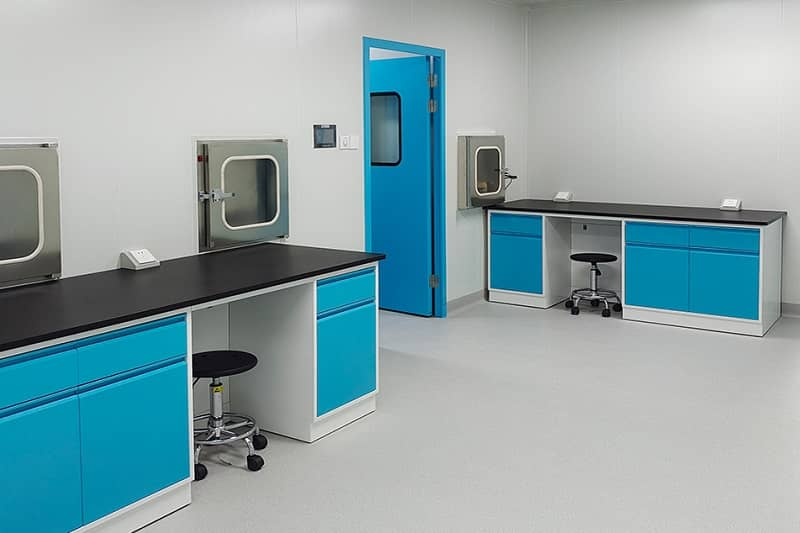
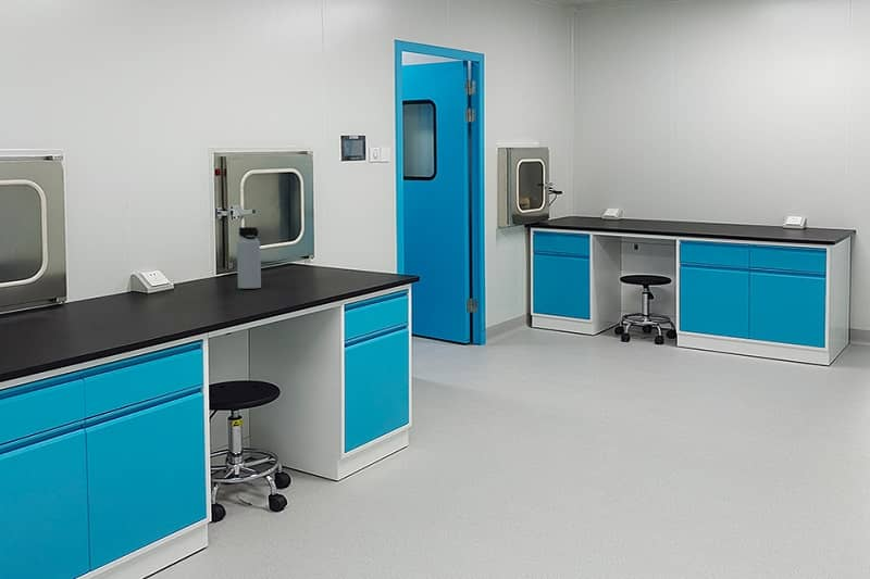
+ water bottle (248, 257)
